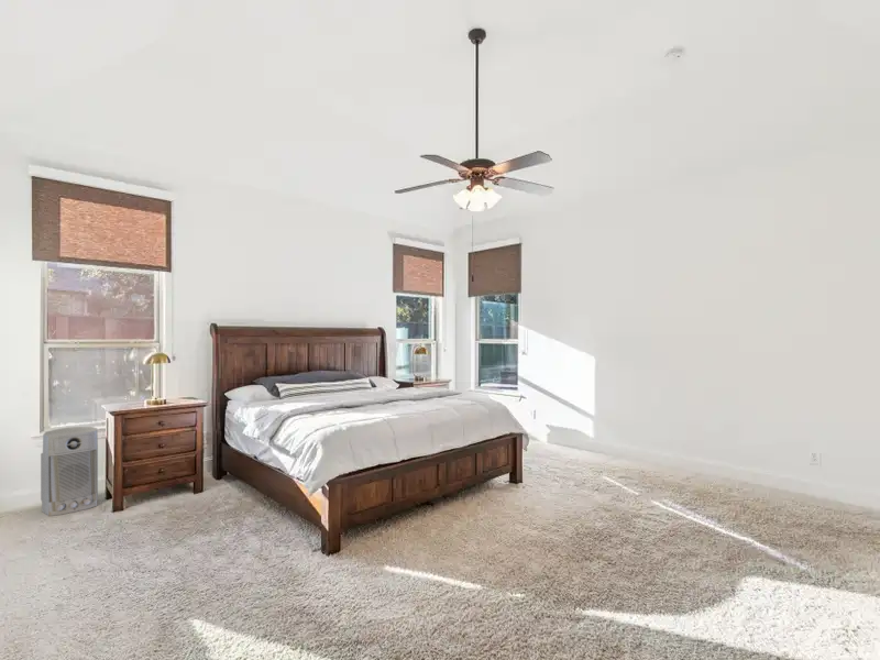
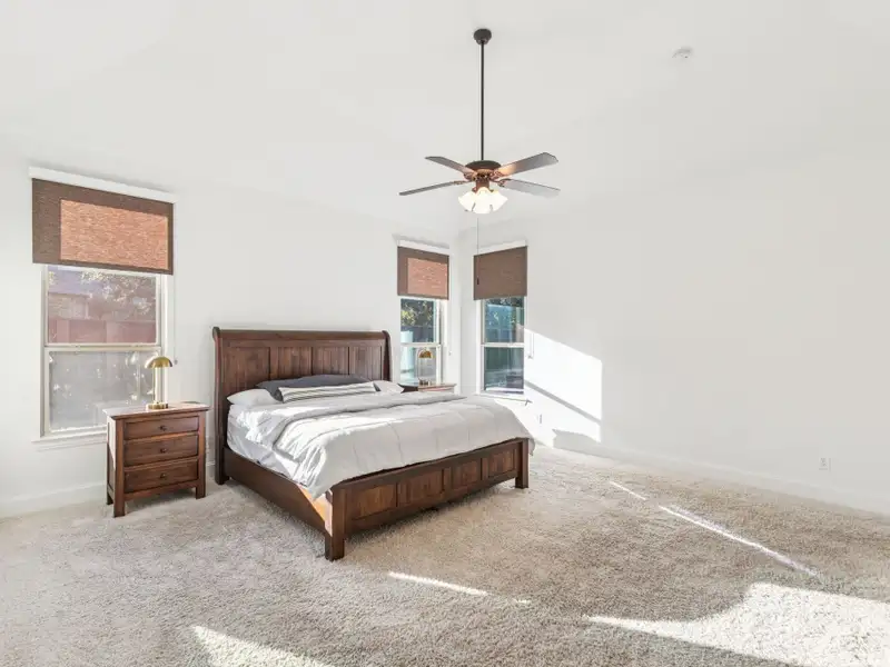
- air purifier (70, 468)
